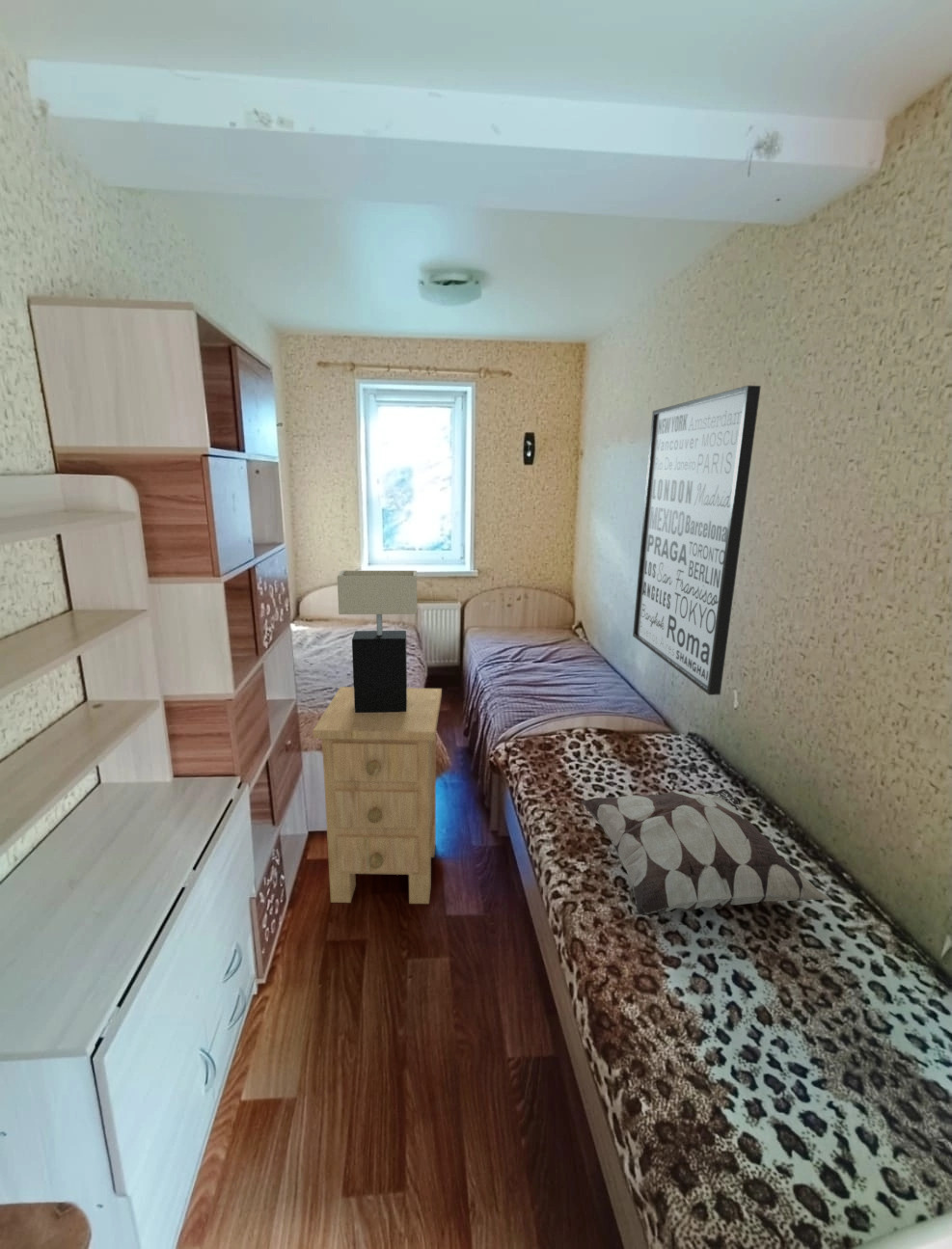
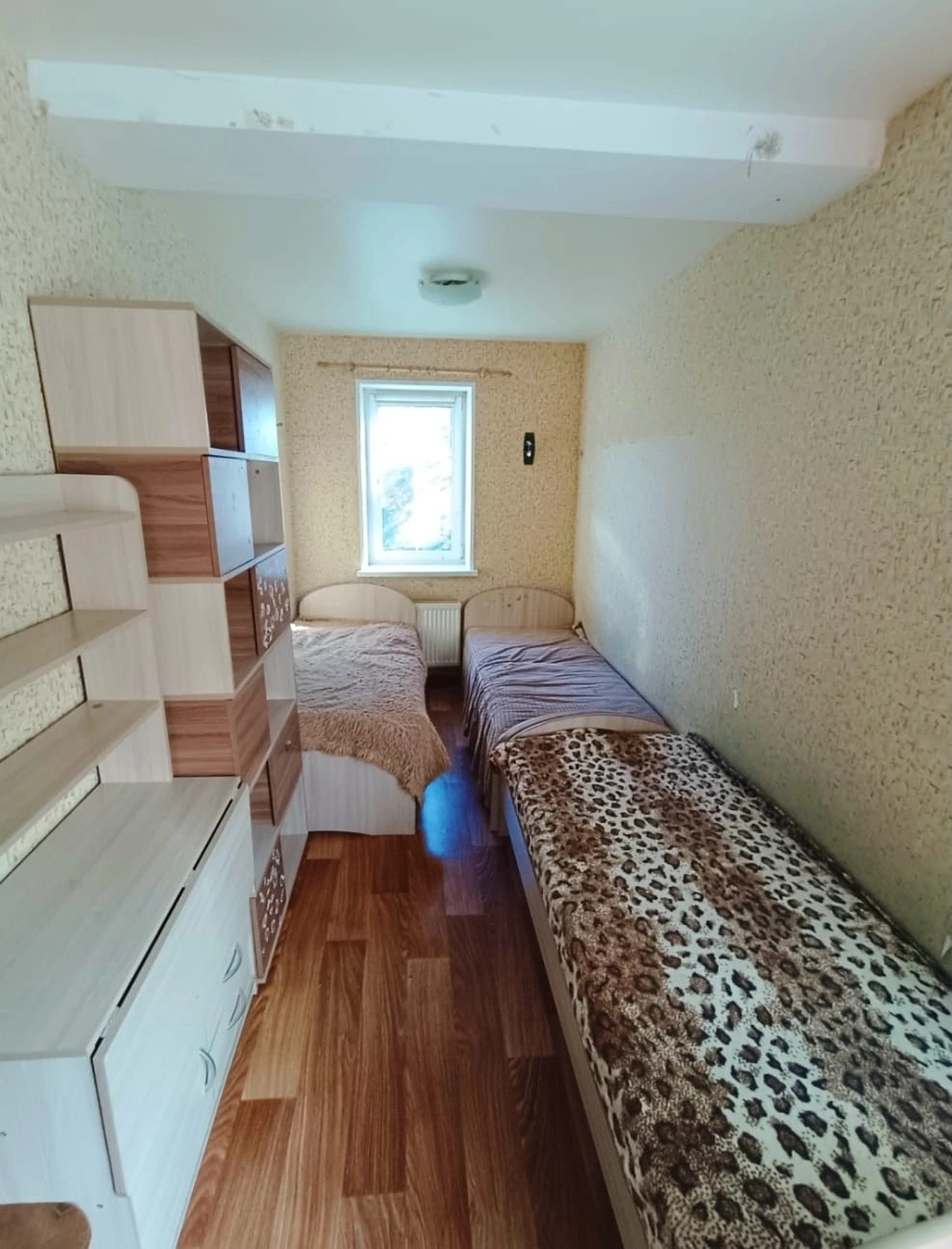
- wall art (683, 537)
- nightstand (384, 796)
- table lamp (379, 641)
- decorative pillow (690, 842)
